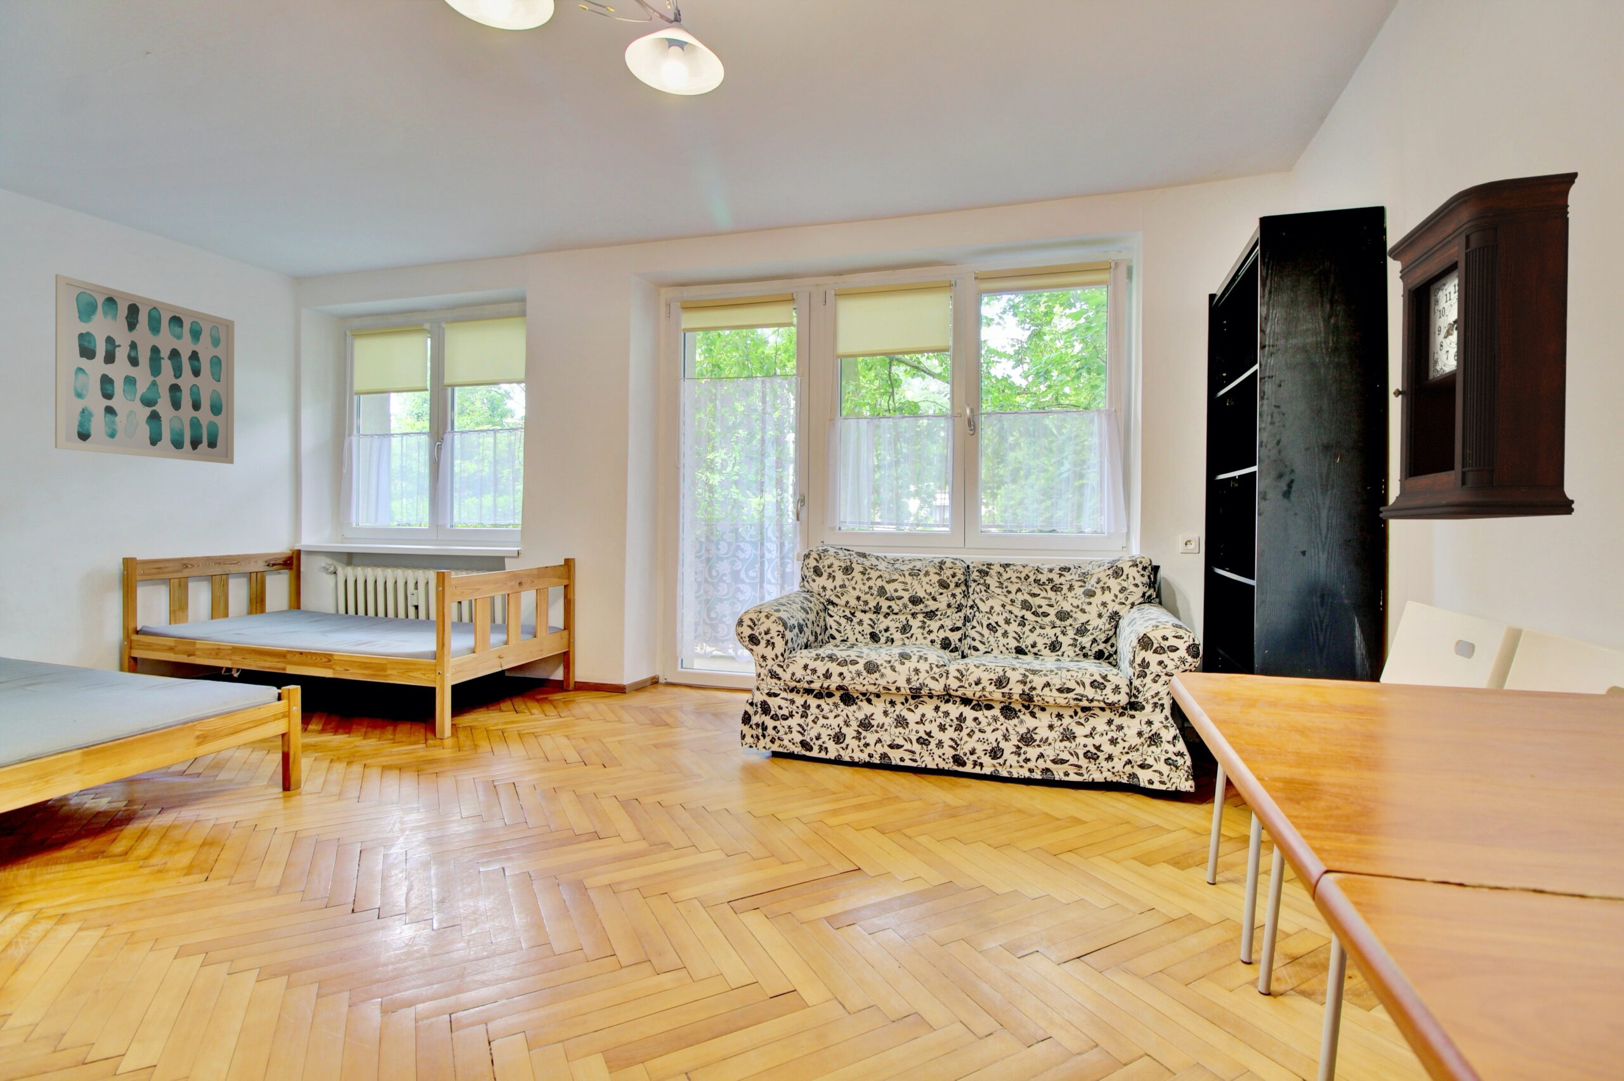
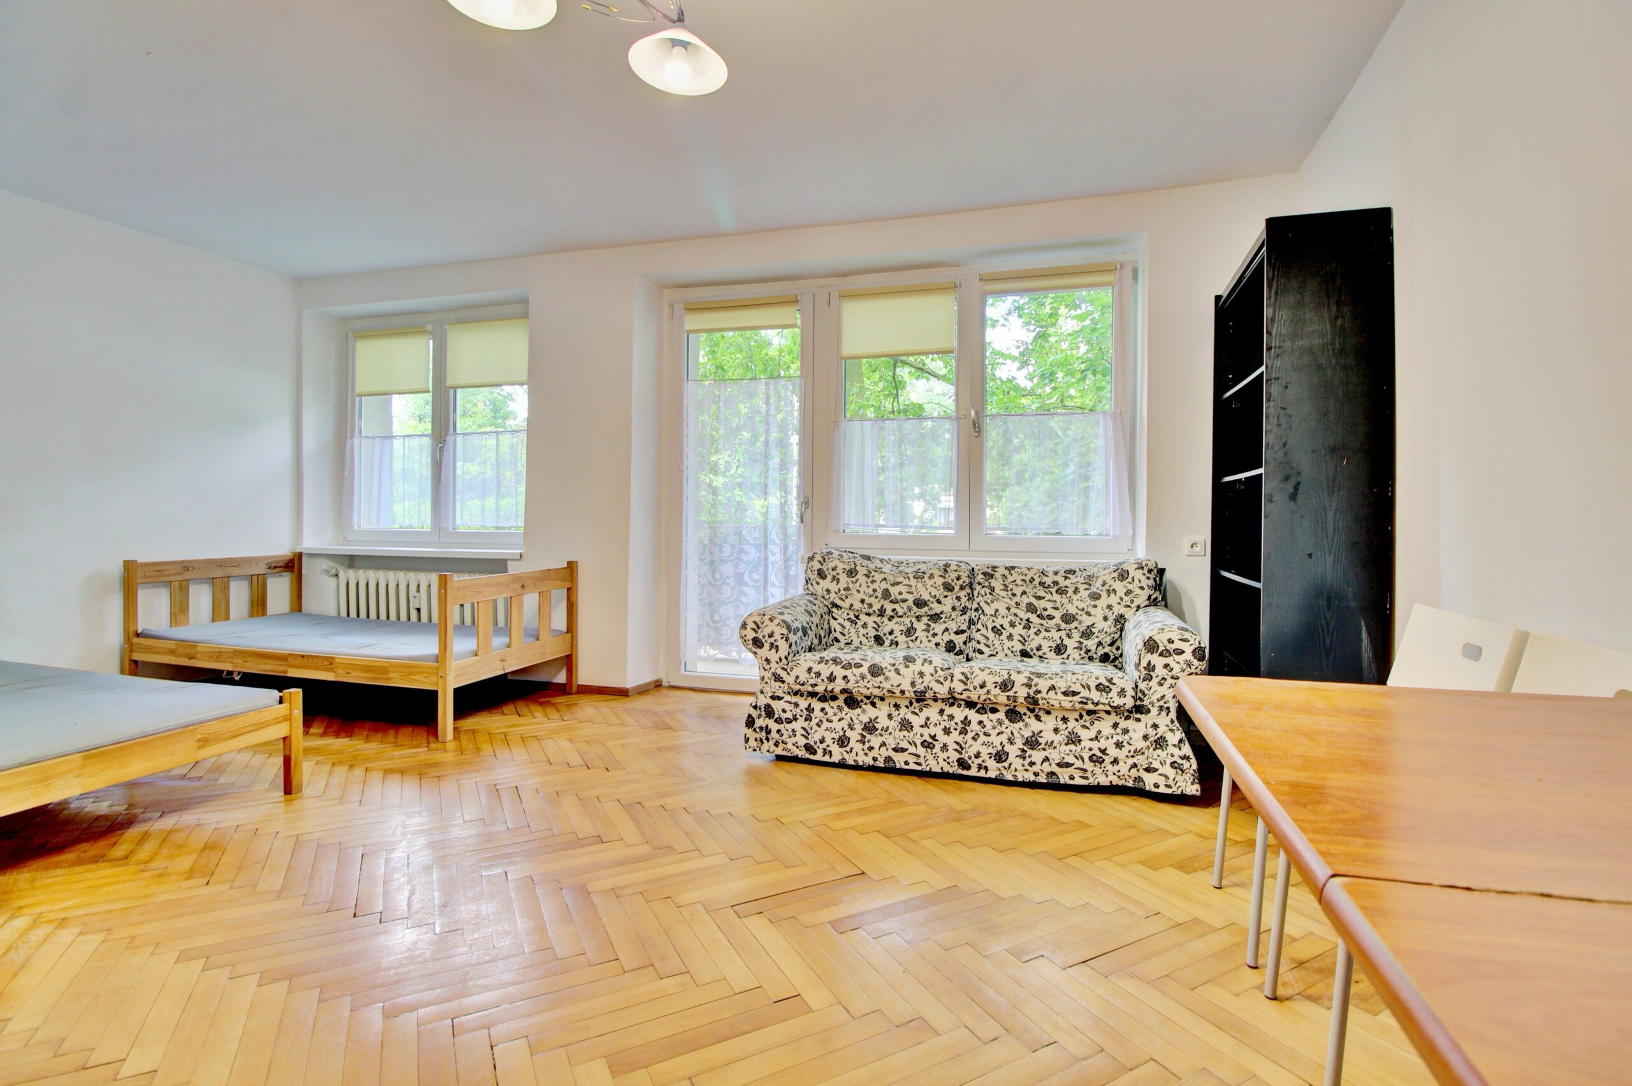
- pendulum clock (1460, 369)
- wall art (153, 378)
